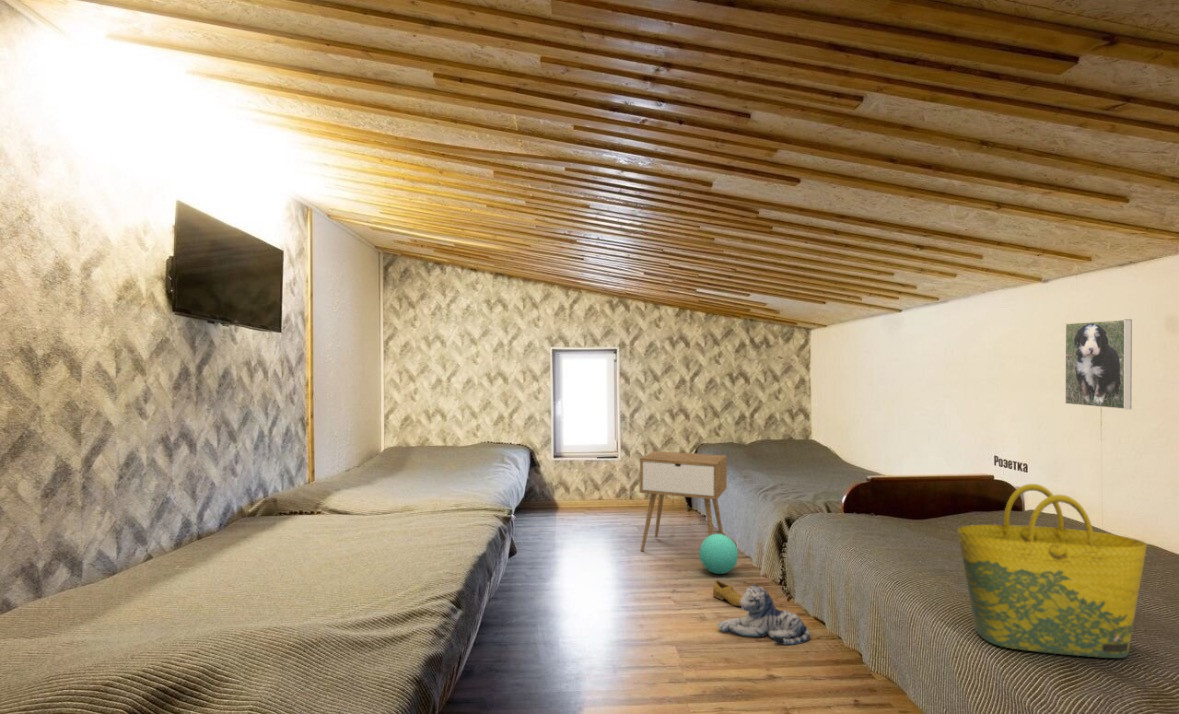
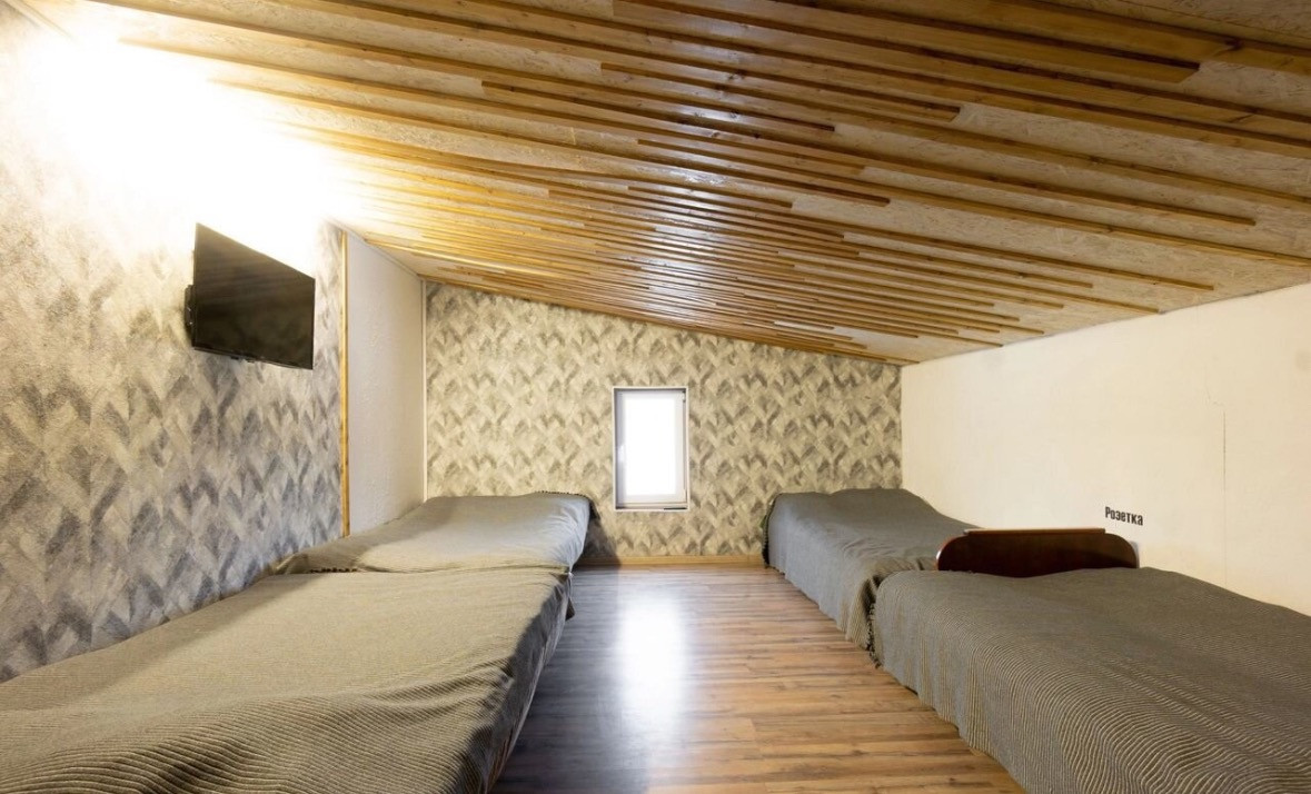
- nightstand (683, 496)
- tote bag (1046, 564)
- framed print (1096, 363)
- ball (718, 553)
- shoe (733, 592)
- plush toy (763, 611)
